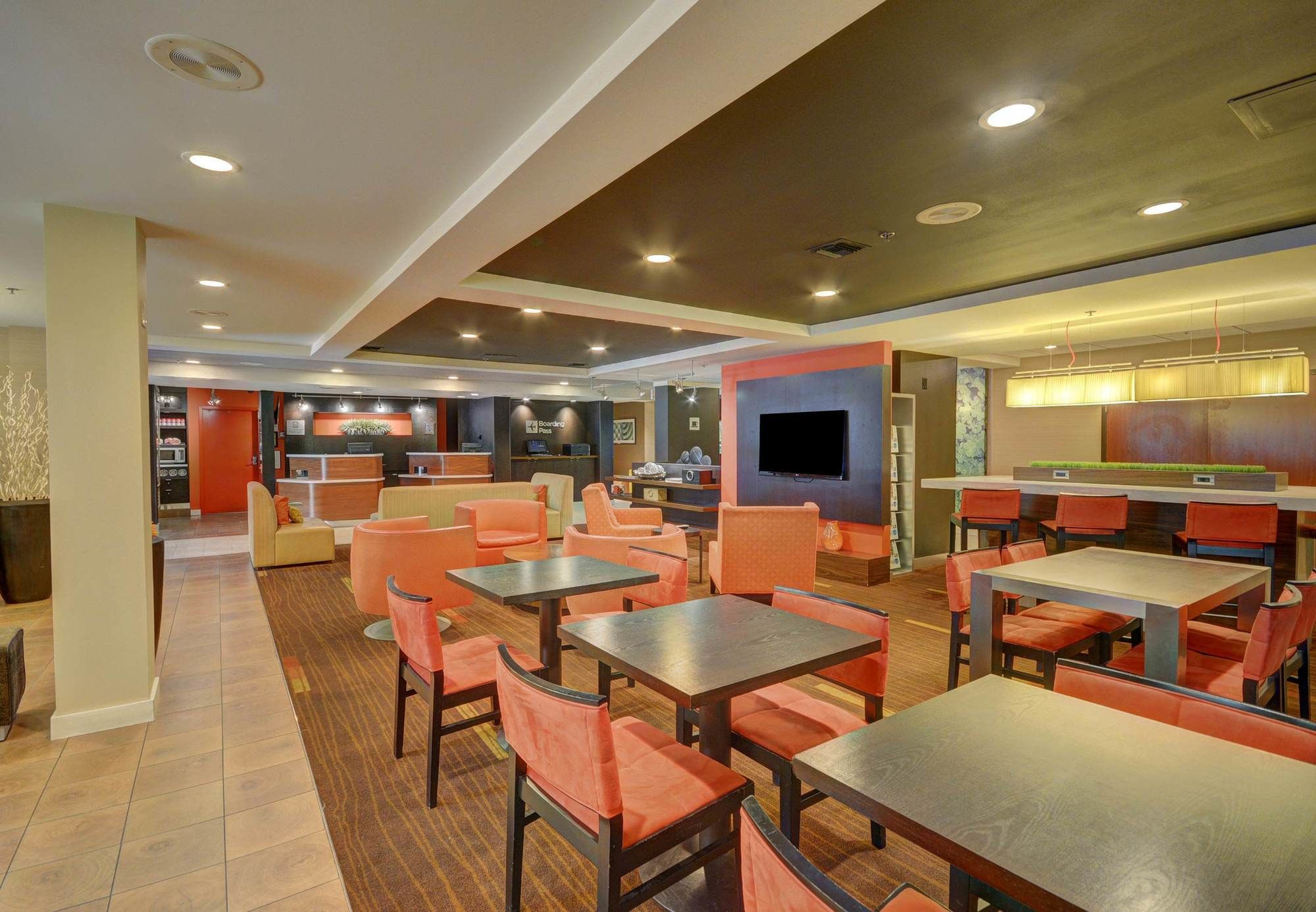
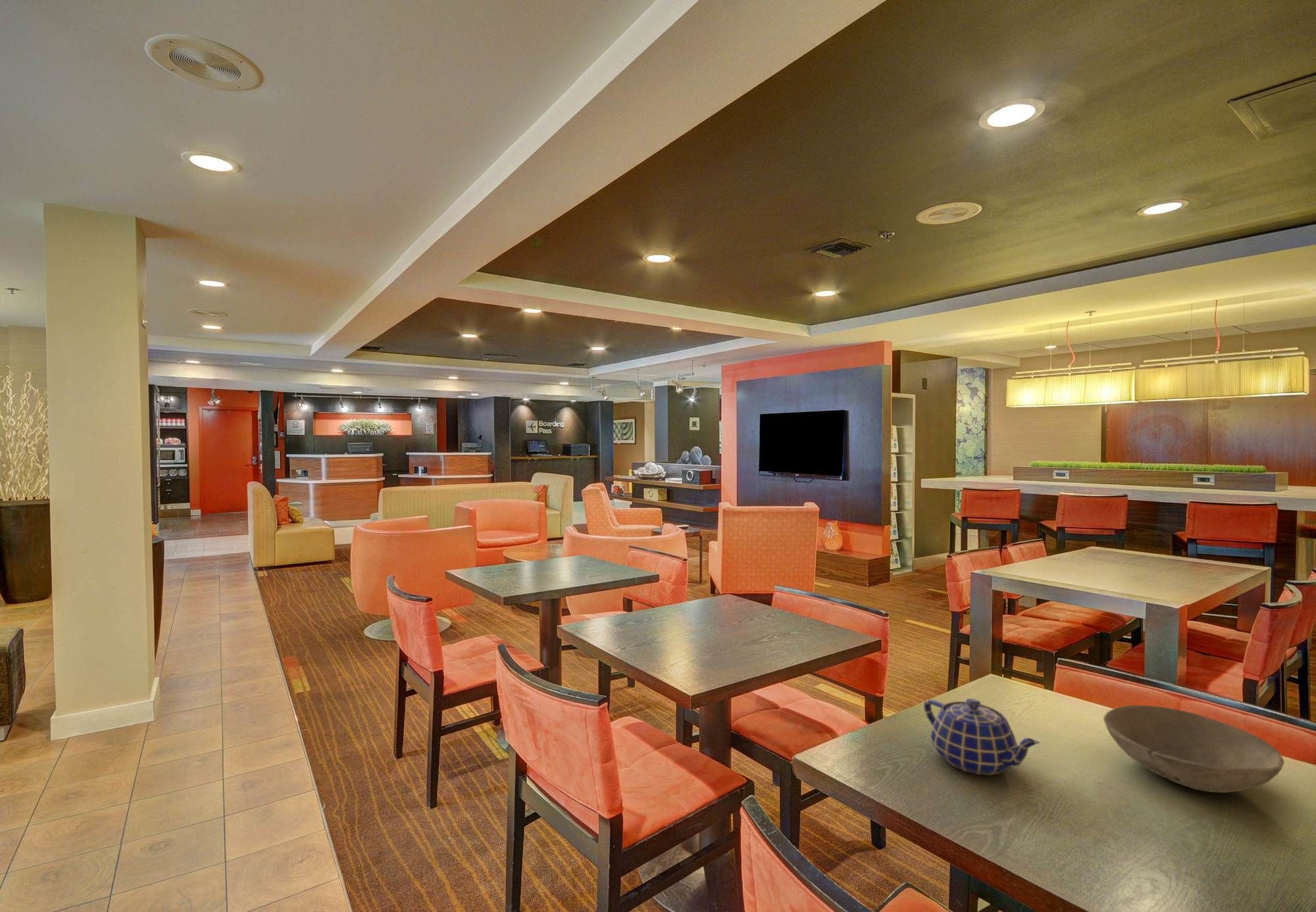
+ teapot (976, 732)
+ bowl (1187, 754)
